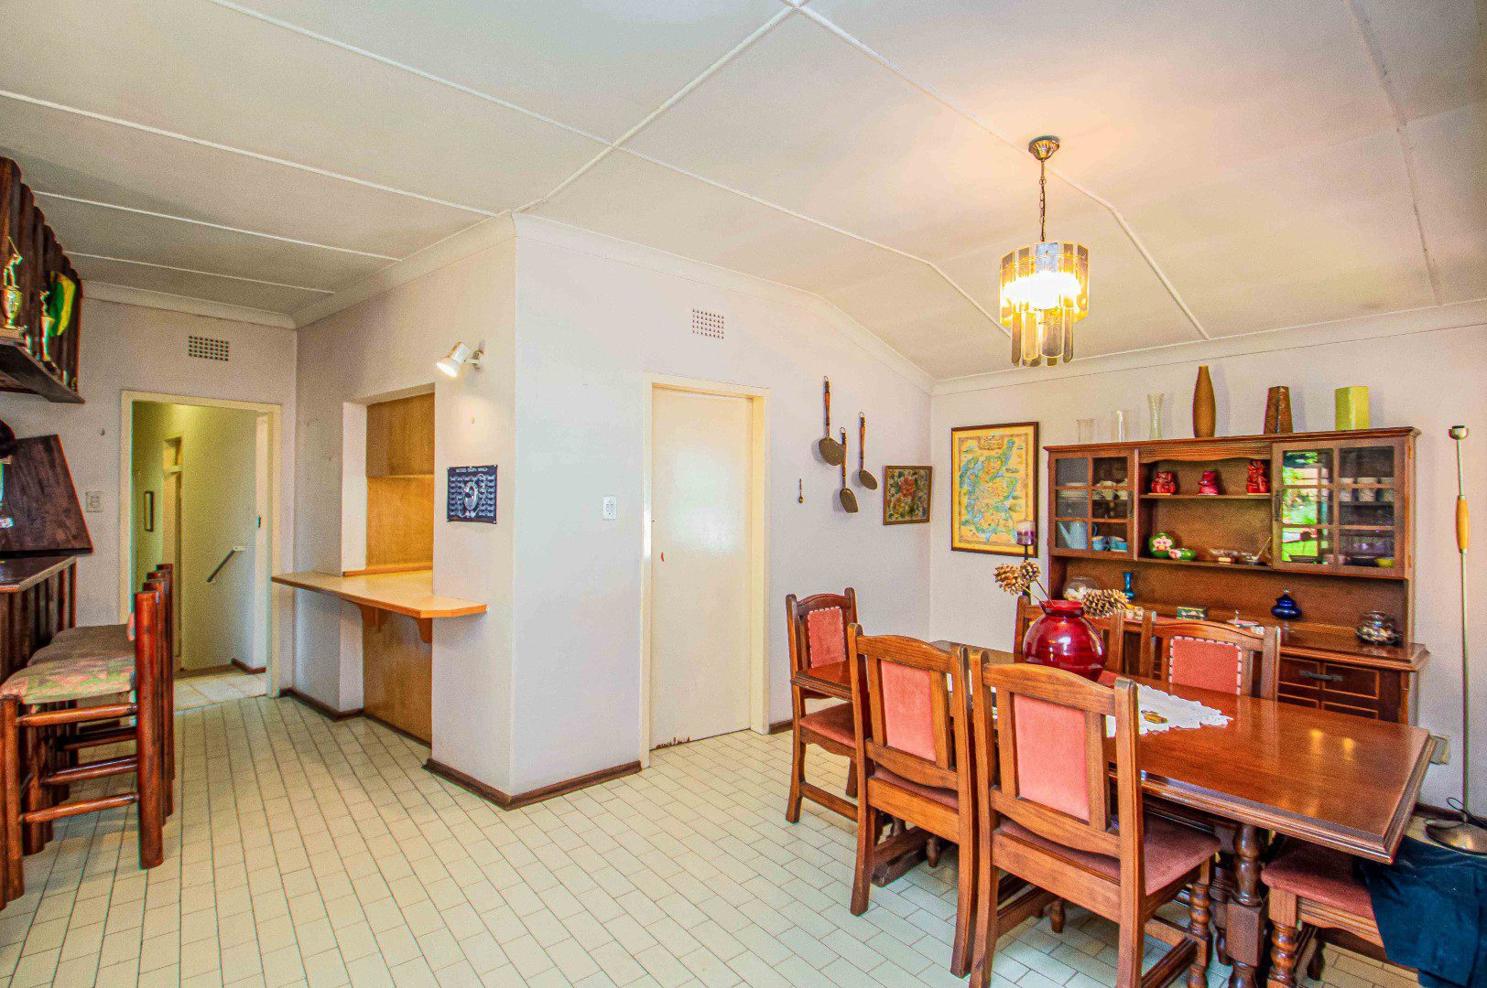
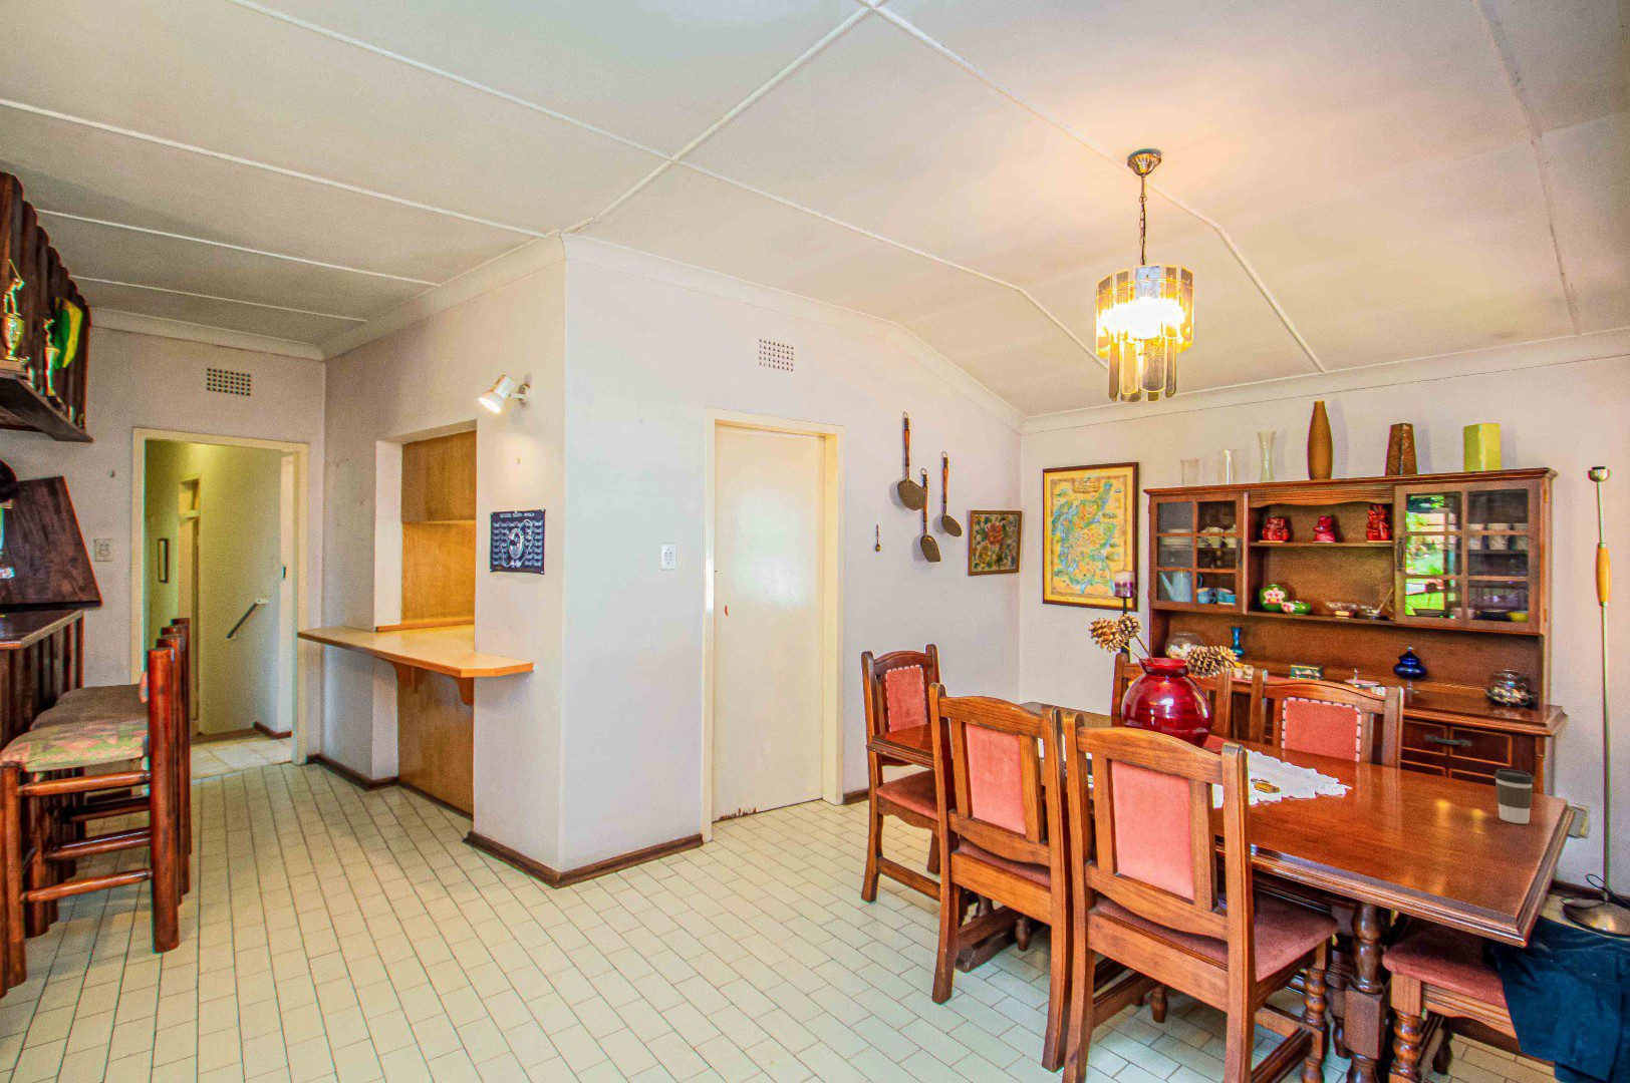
+ coffee cup (1514, 797)
